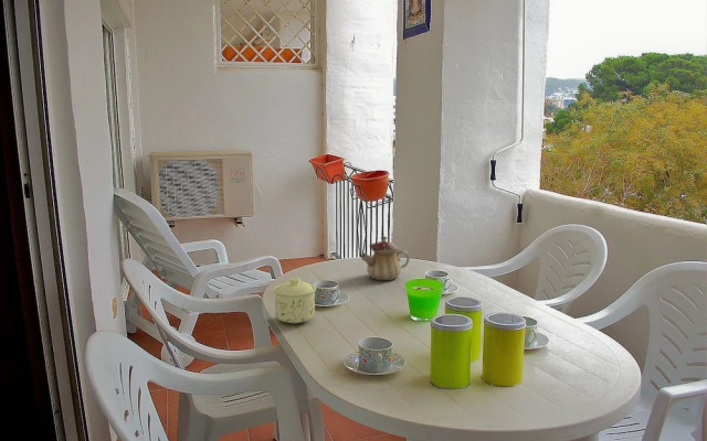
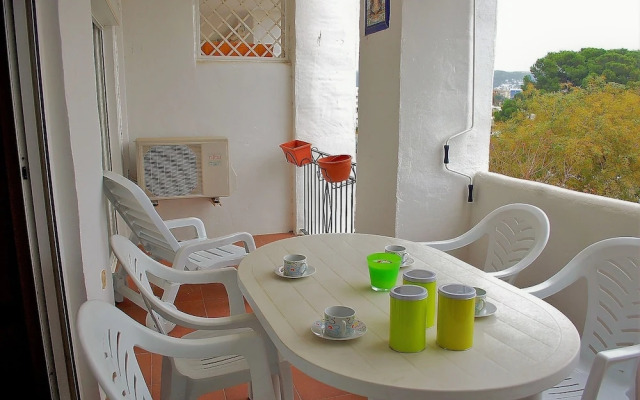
- teapot (386, 256)
- sugar bowl (295, 299)
